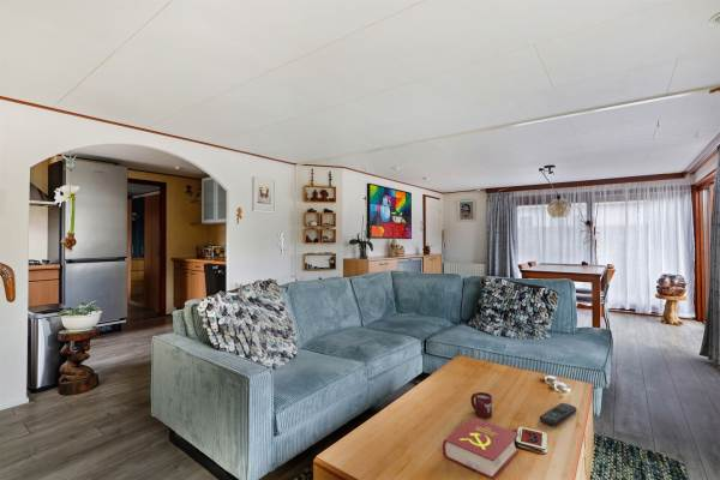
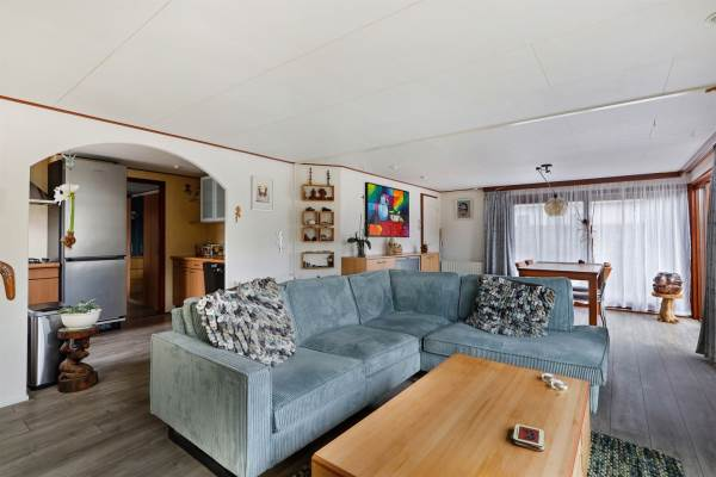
- remote control (558, 413)
- book (481, 444)
- cup (480, 403)
